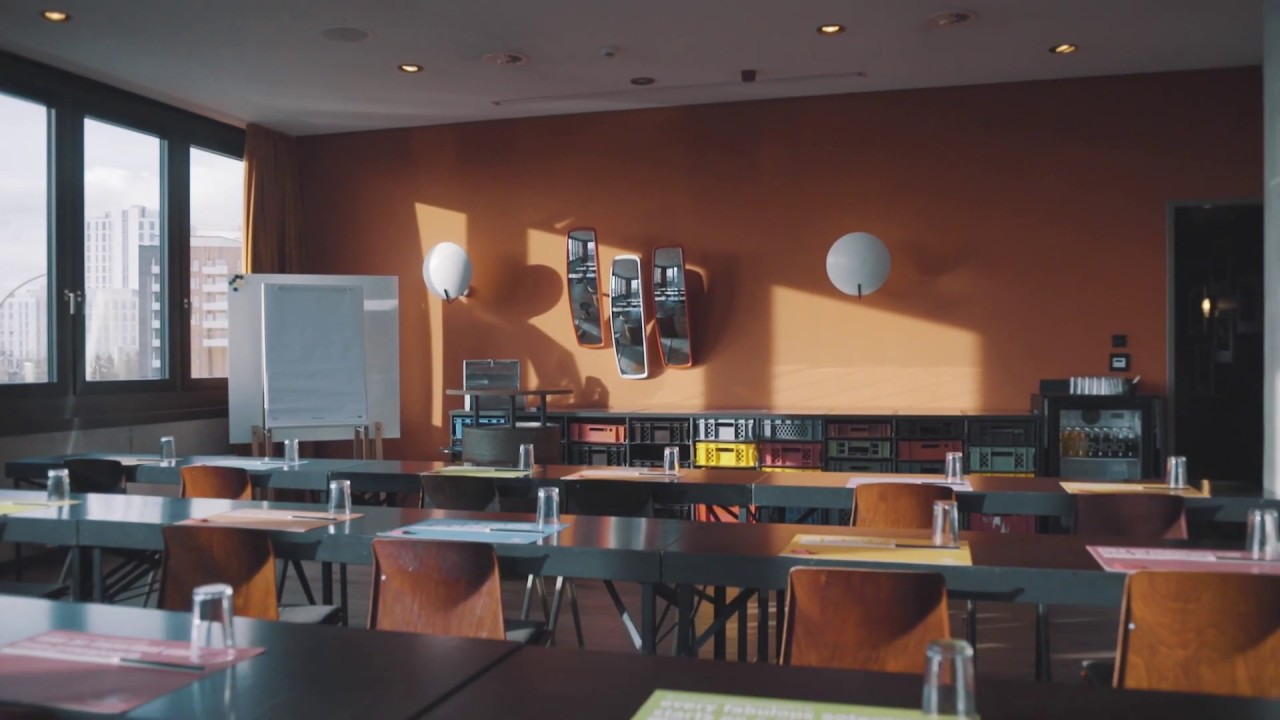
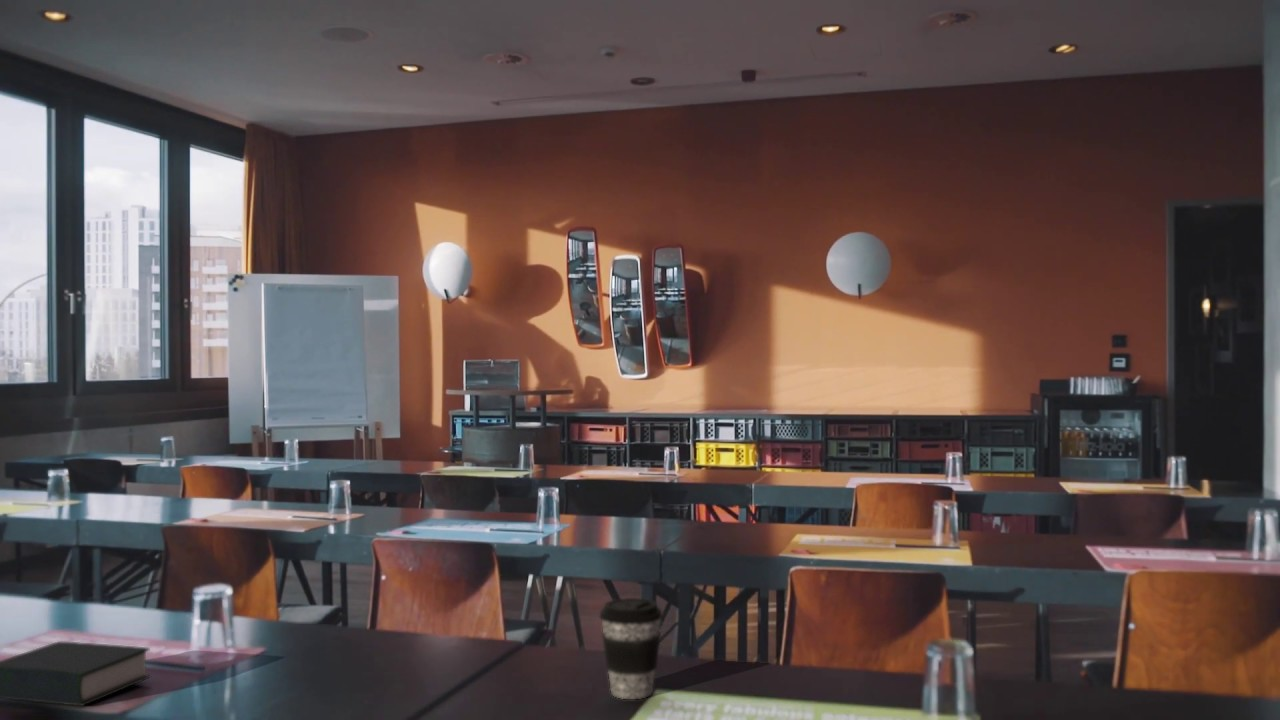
+ book (68, 672)
+ coffee cup (631, 648)
